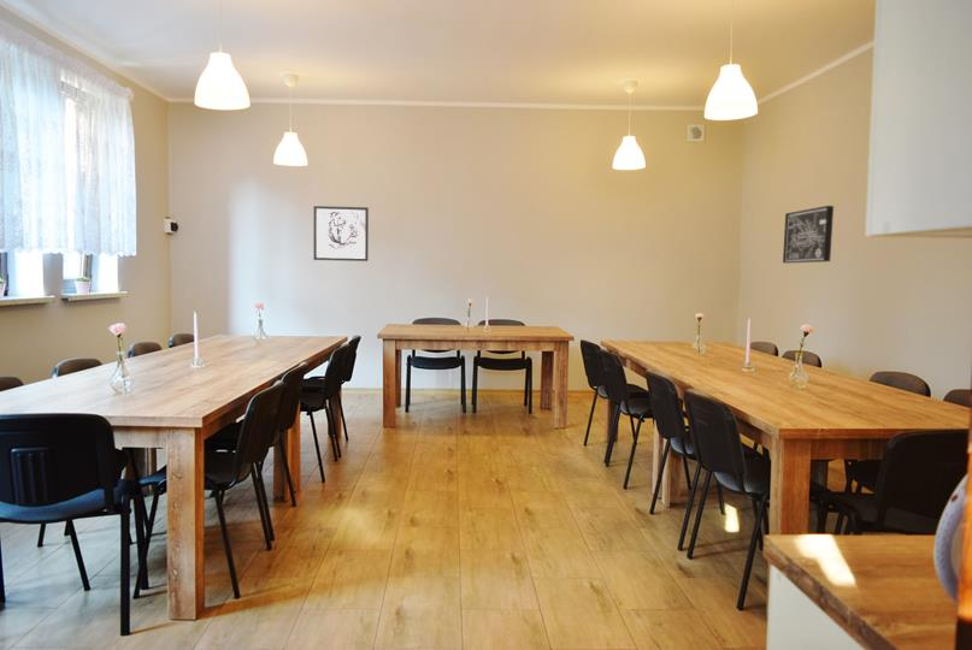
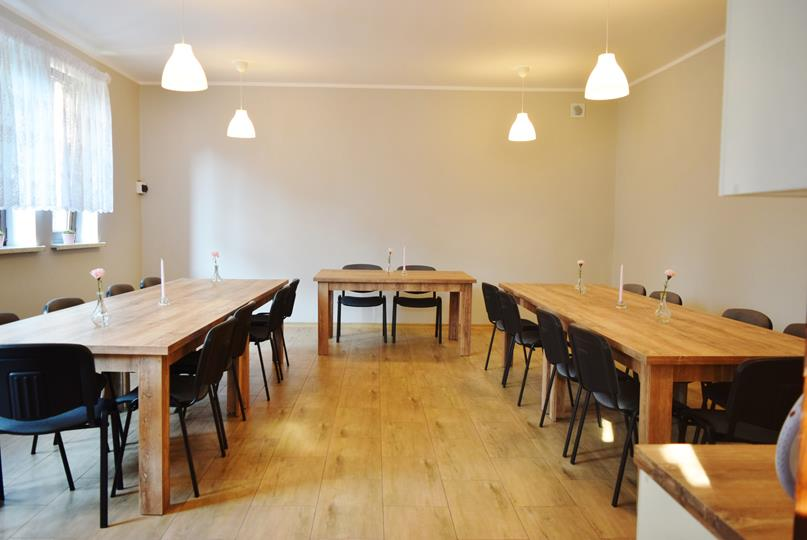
- wall art (341, 234)
- wall art (806, 236)
